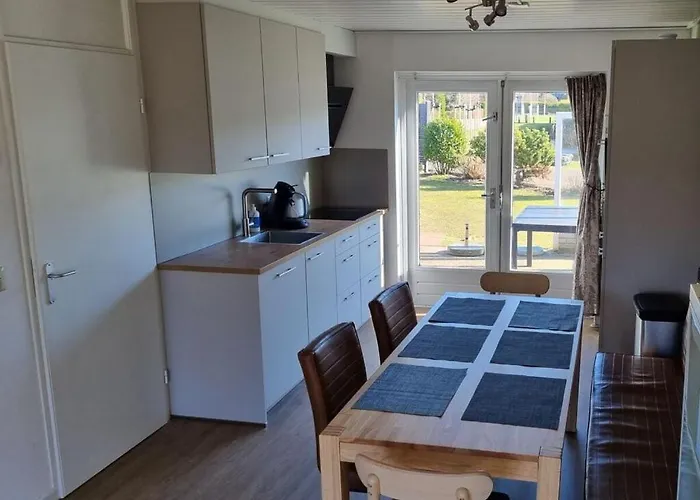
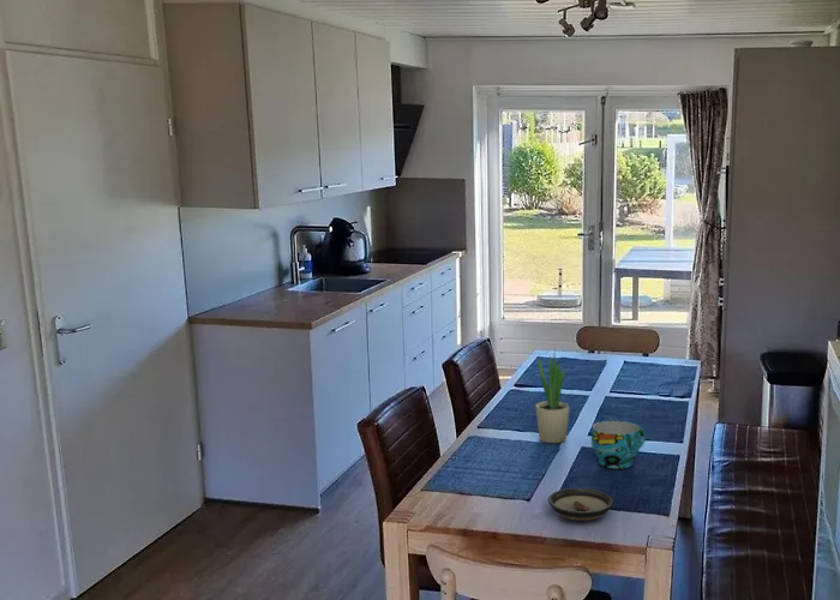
+ potted plant (551, 391)
+ saucer (580, 506)
+ cup (617, 444)
